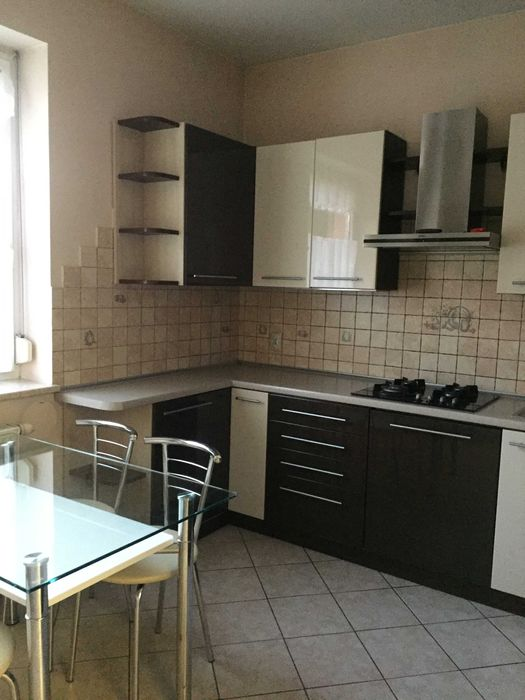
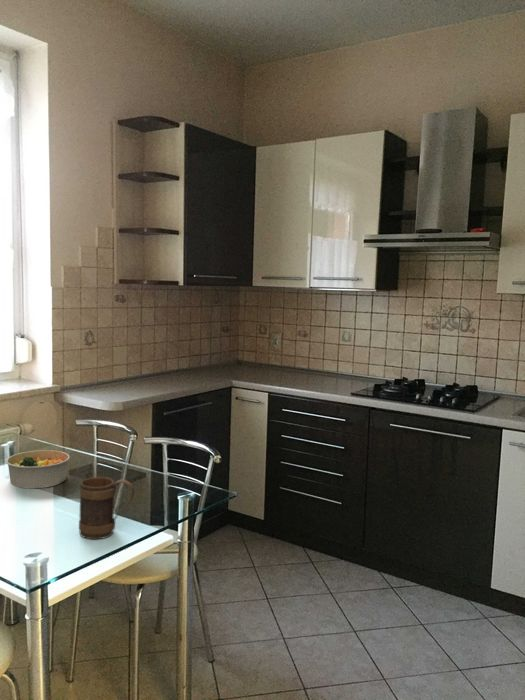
+ mug (106, 506)
+ bowl (38, 467)
